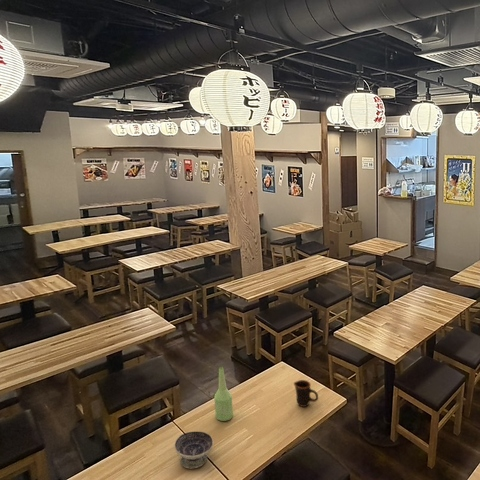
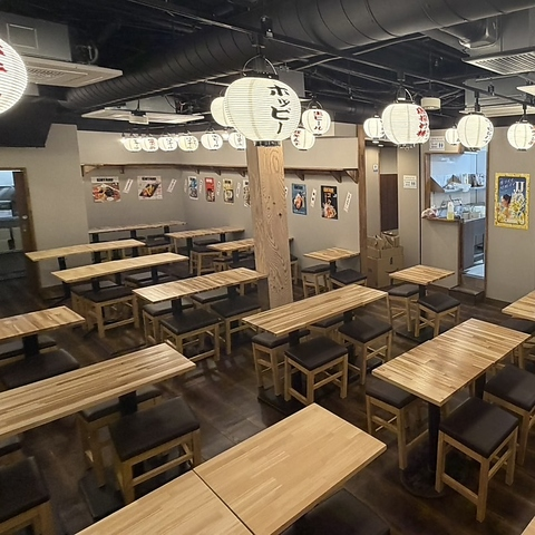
- bowl (194, 450)
- mug (306, 394)
- bottle (222, 392)
